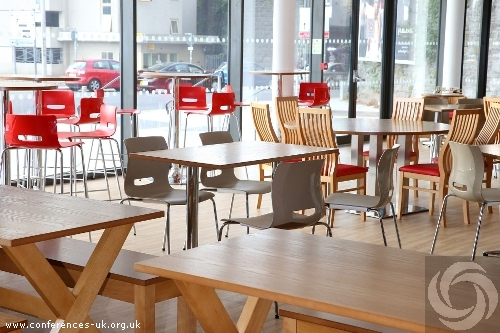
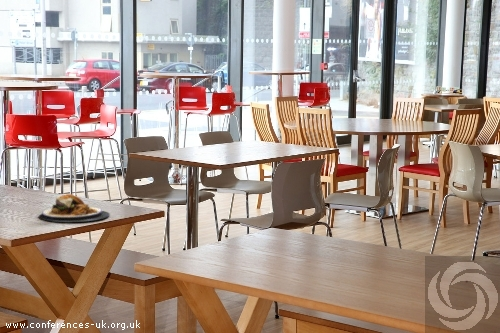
+ plate (74, 205)
